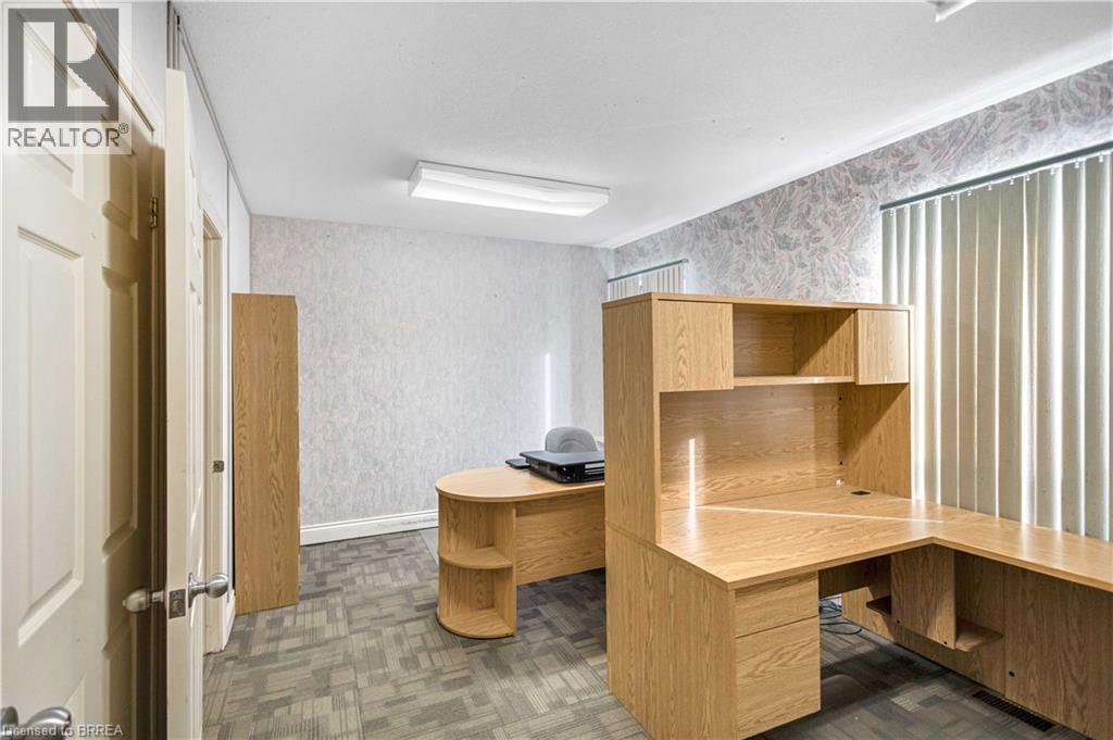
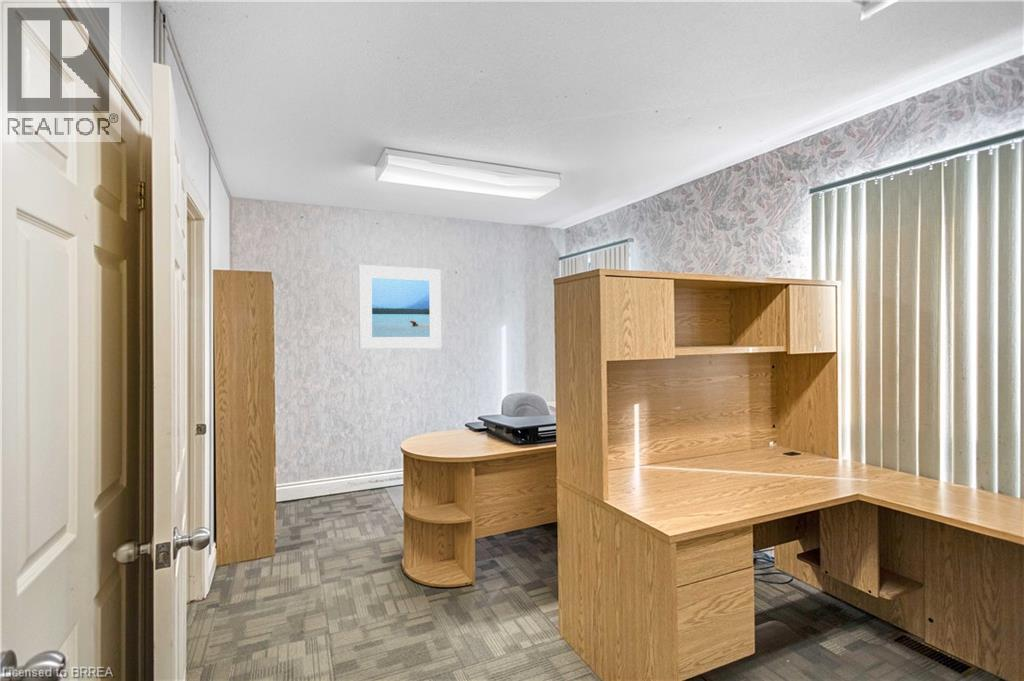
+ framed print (401, 308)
